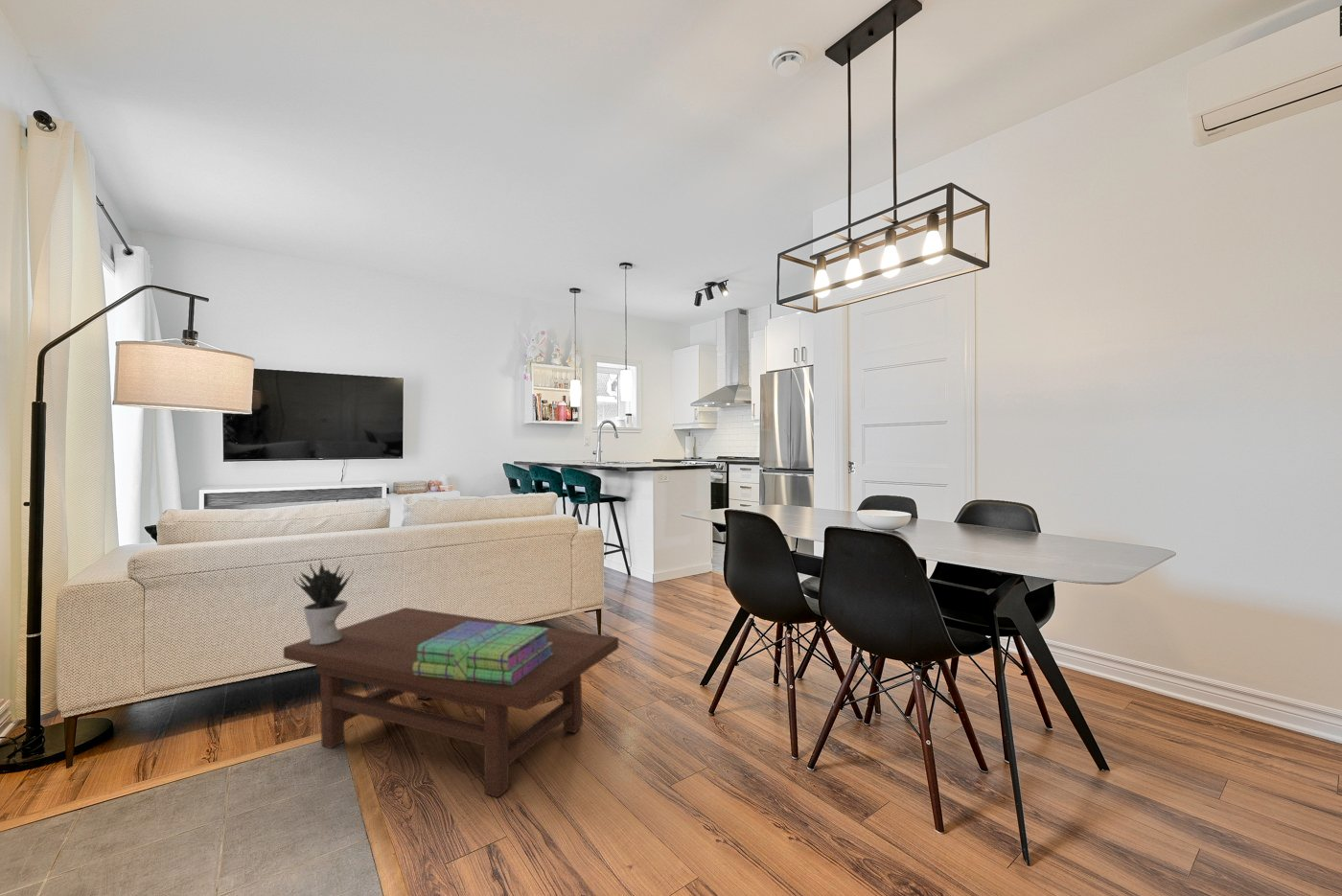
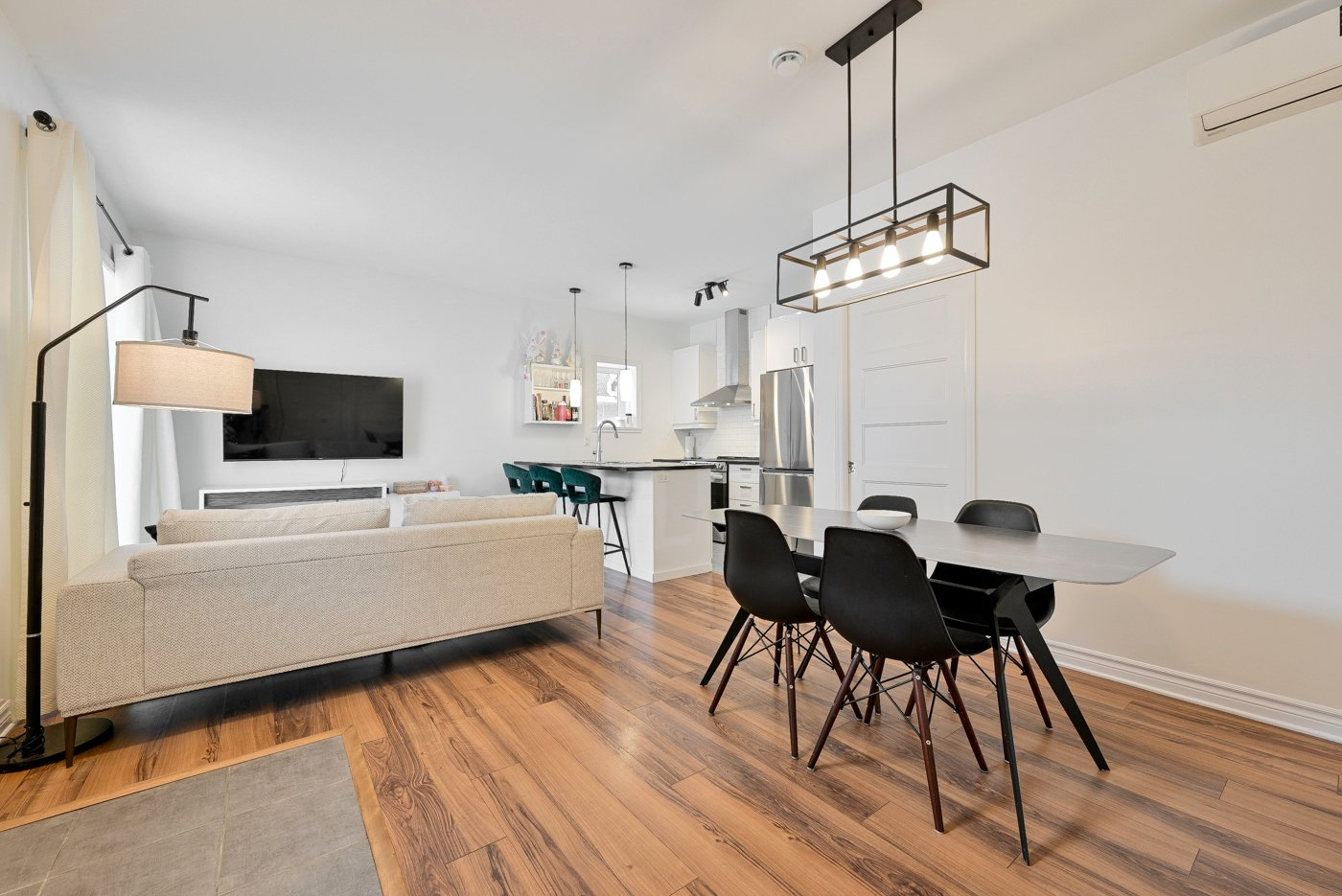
- stack of books (485, 650)
- coffee table (453, 689)
- potted plant (326, 600)
